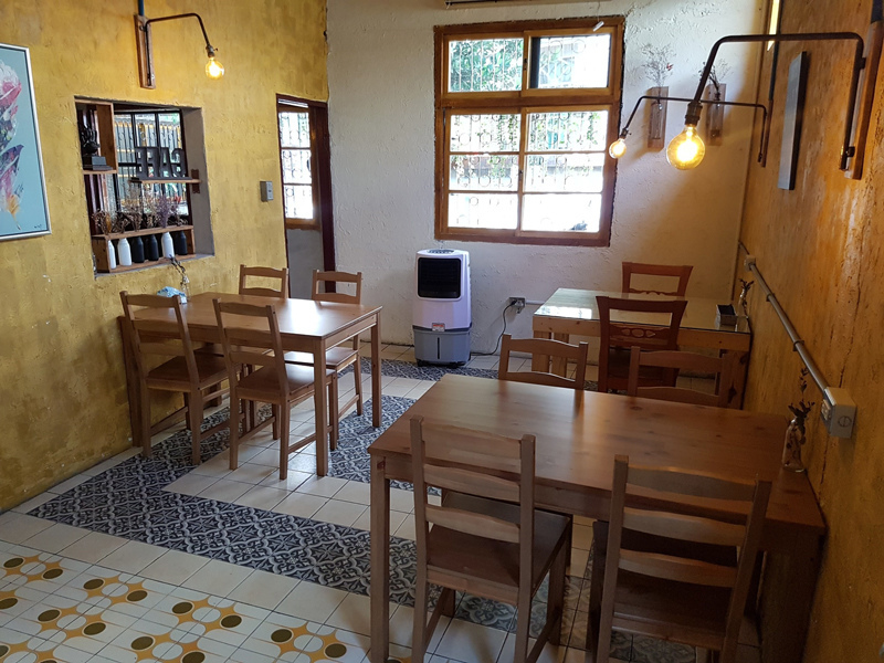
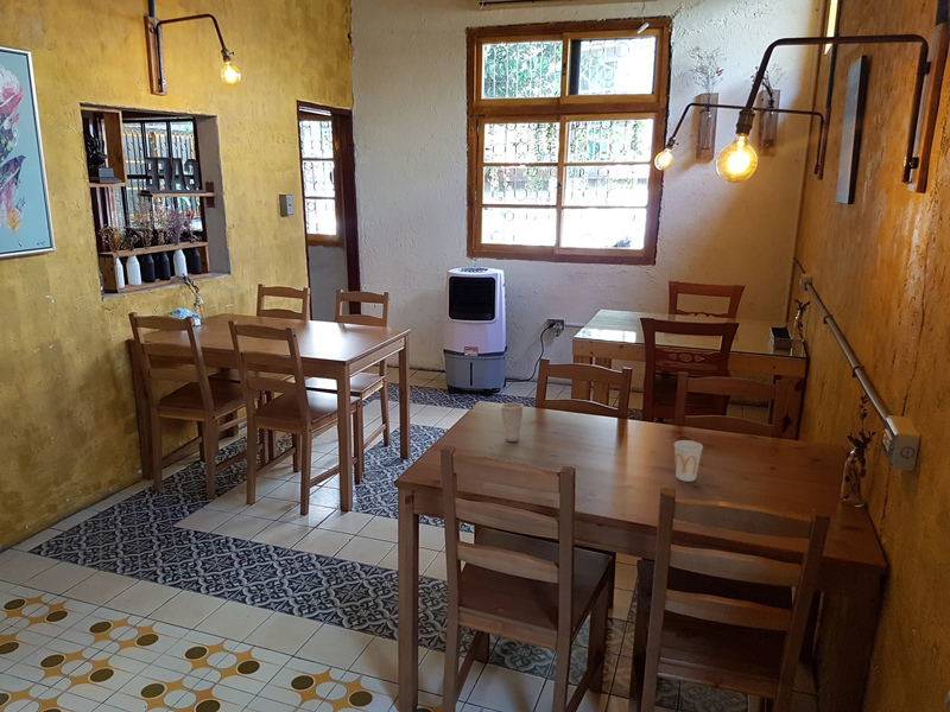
+ cup (686, 460)
+ cup (511, 421)
